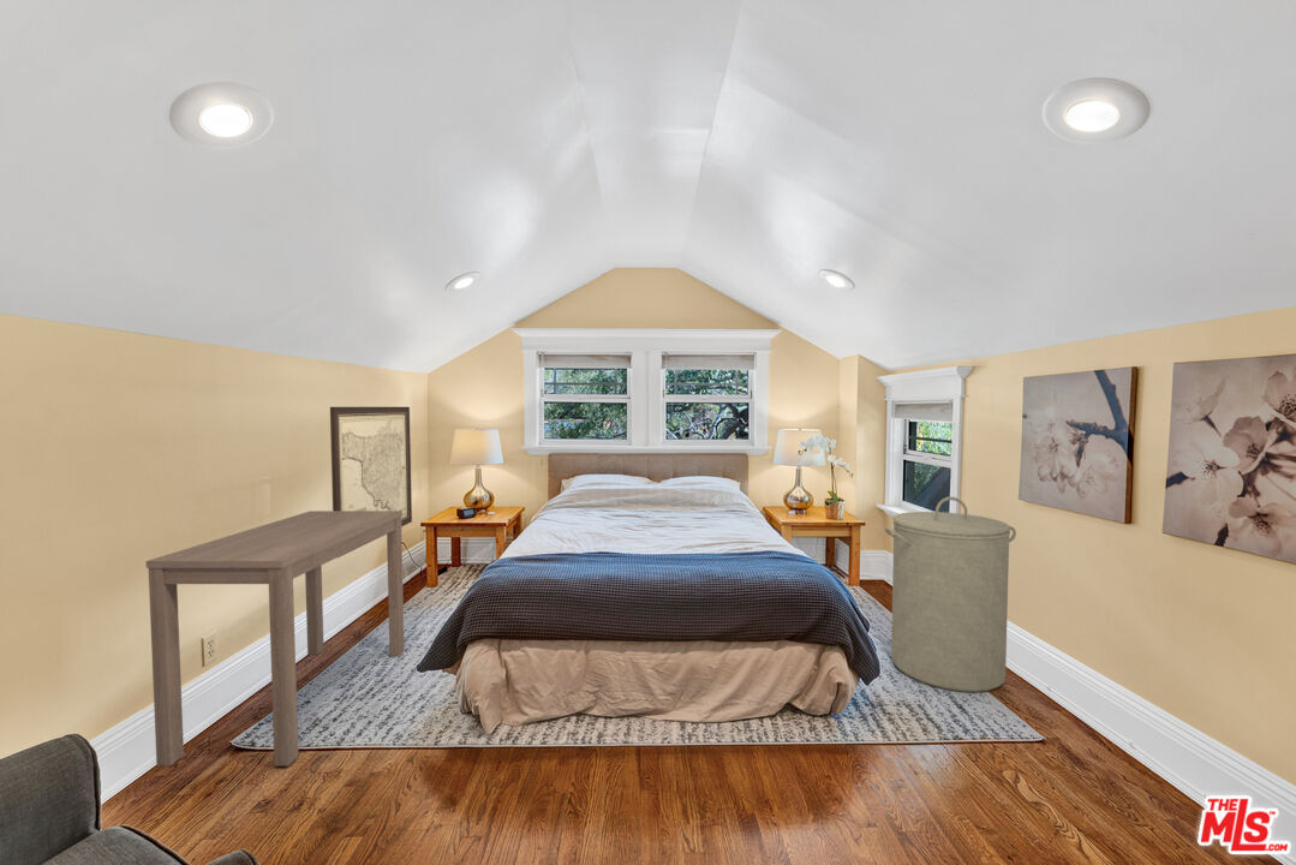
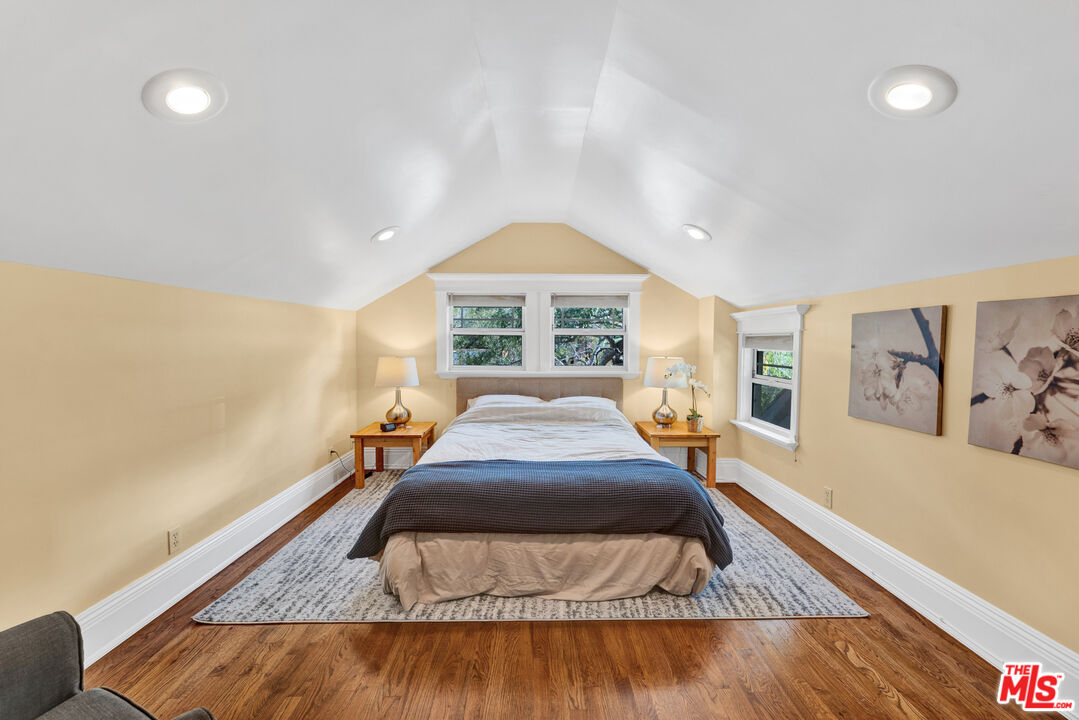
- desk (306, 614)
- wall art (376, 472)
- laundry hamper (948, 583)
